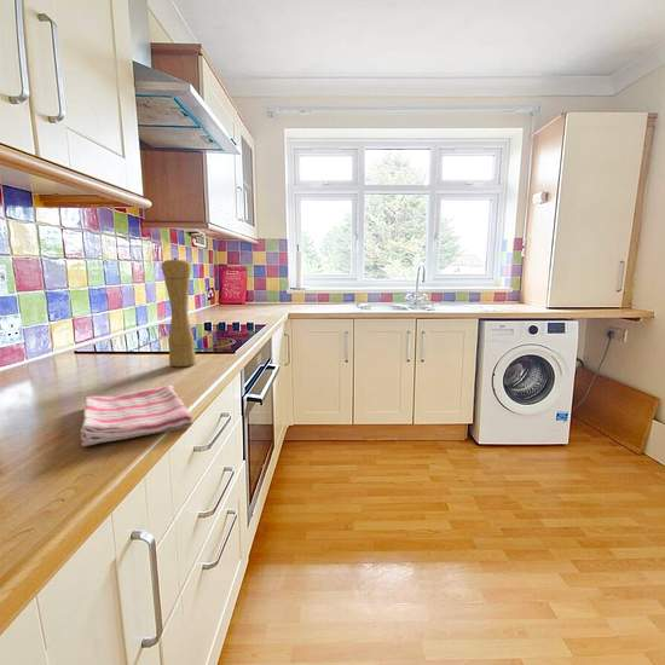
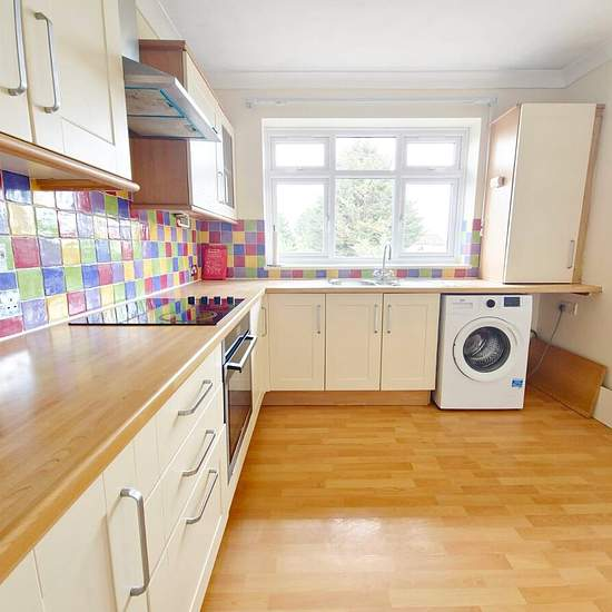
- pepper mill (179, 312)
- dish towel (134, 406)
